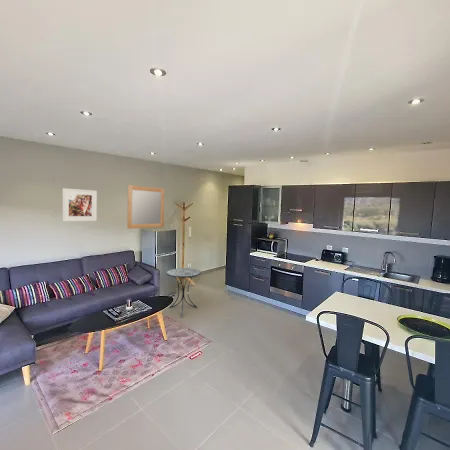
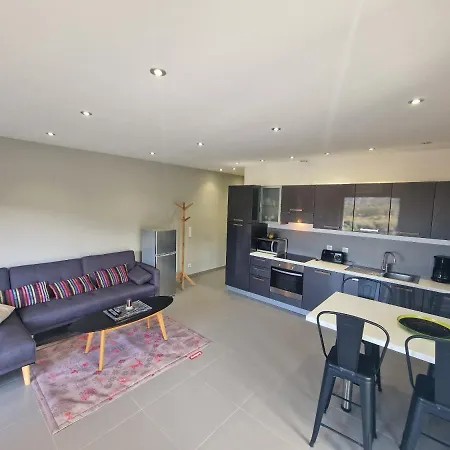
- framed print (80, 205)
- side table (183, 291)
- home mirror (146, 207)
